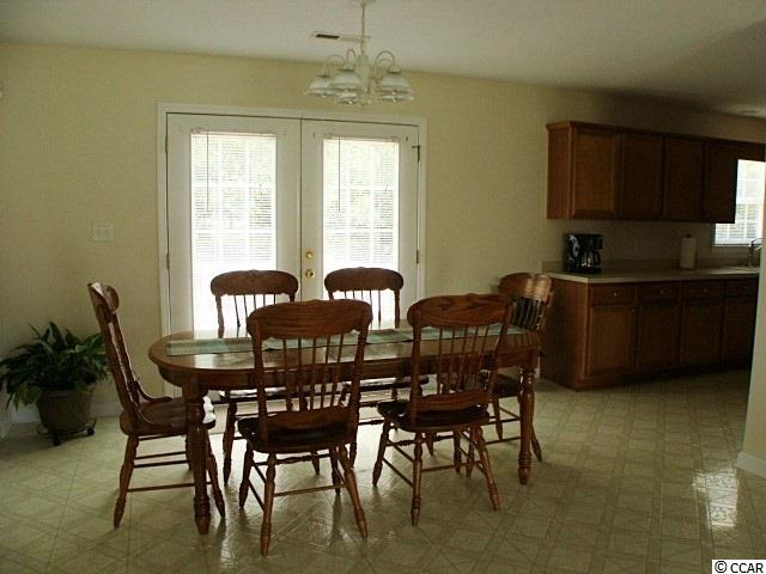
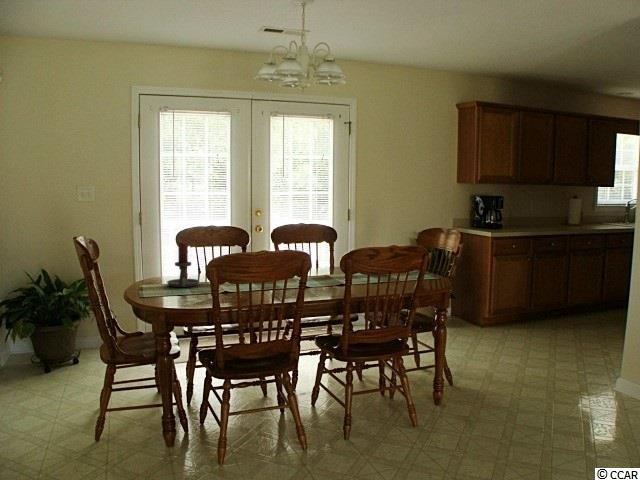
+ candle holder (183, 263)
